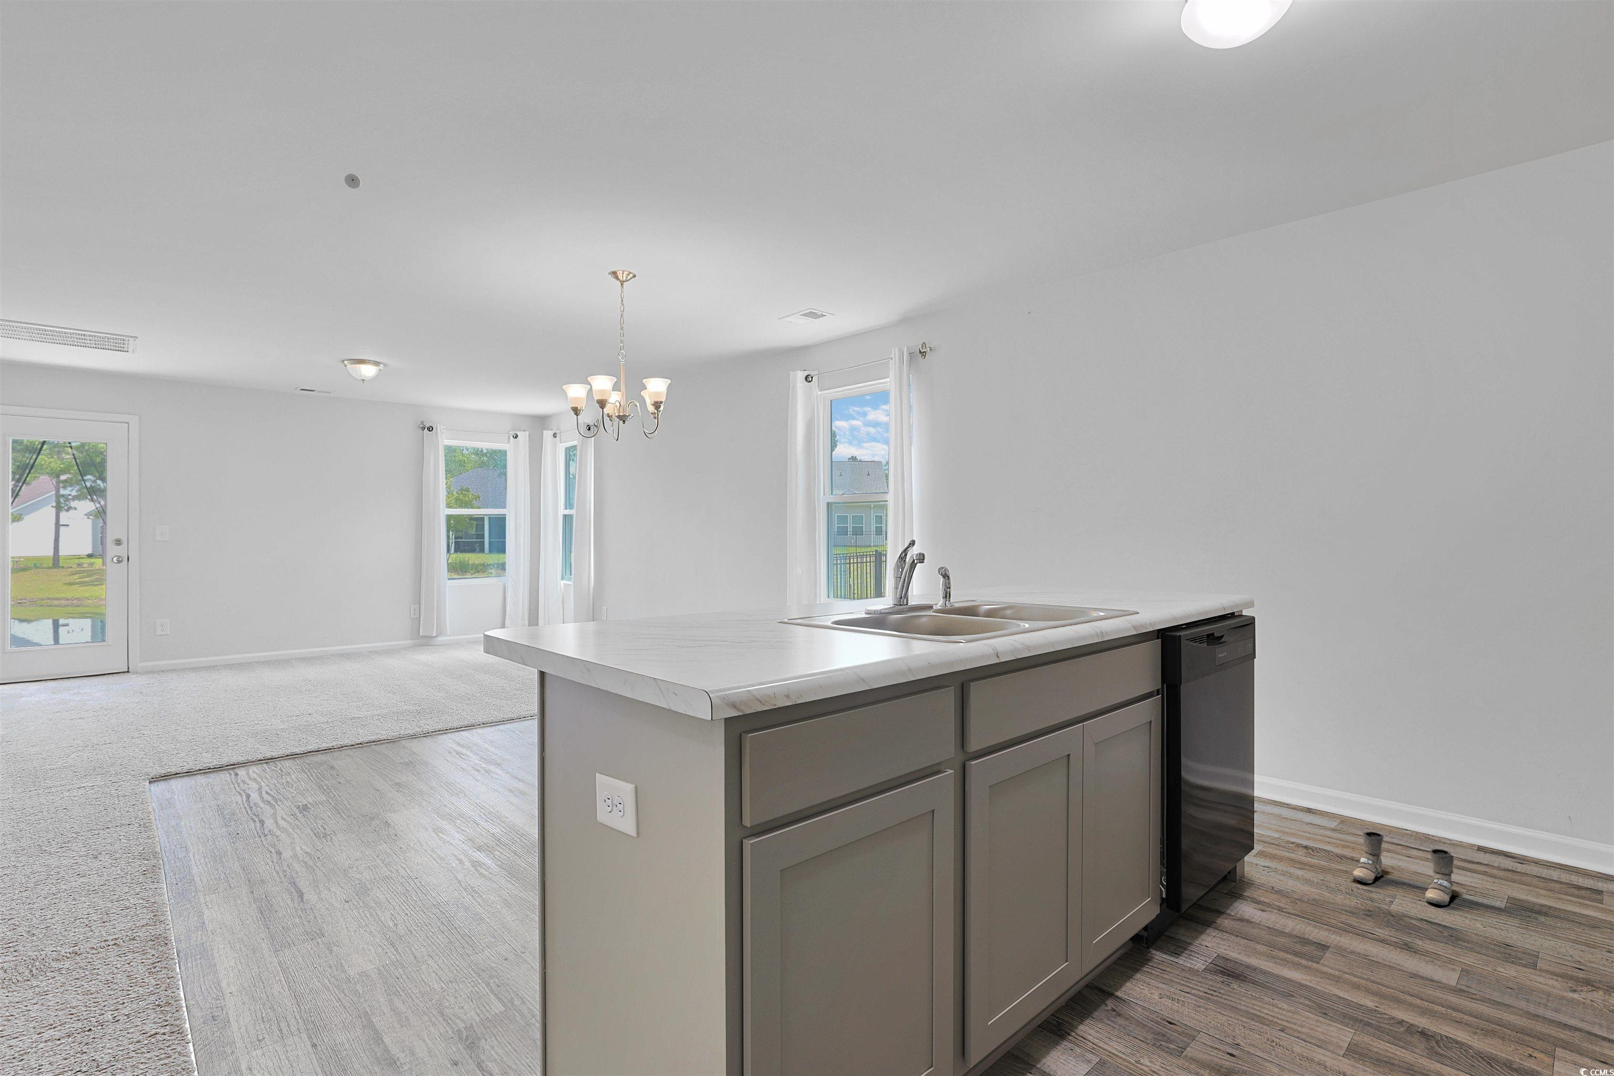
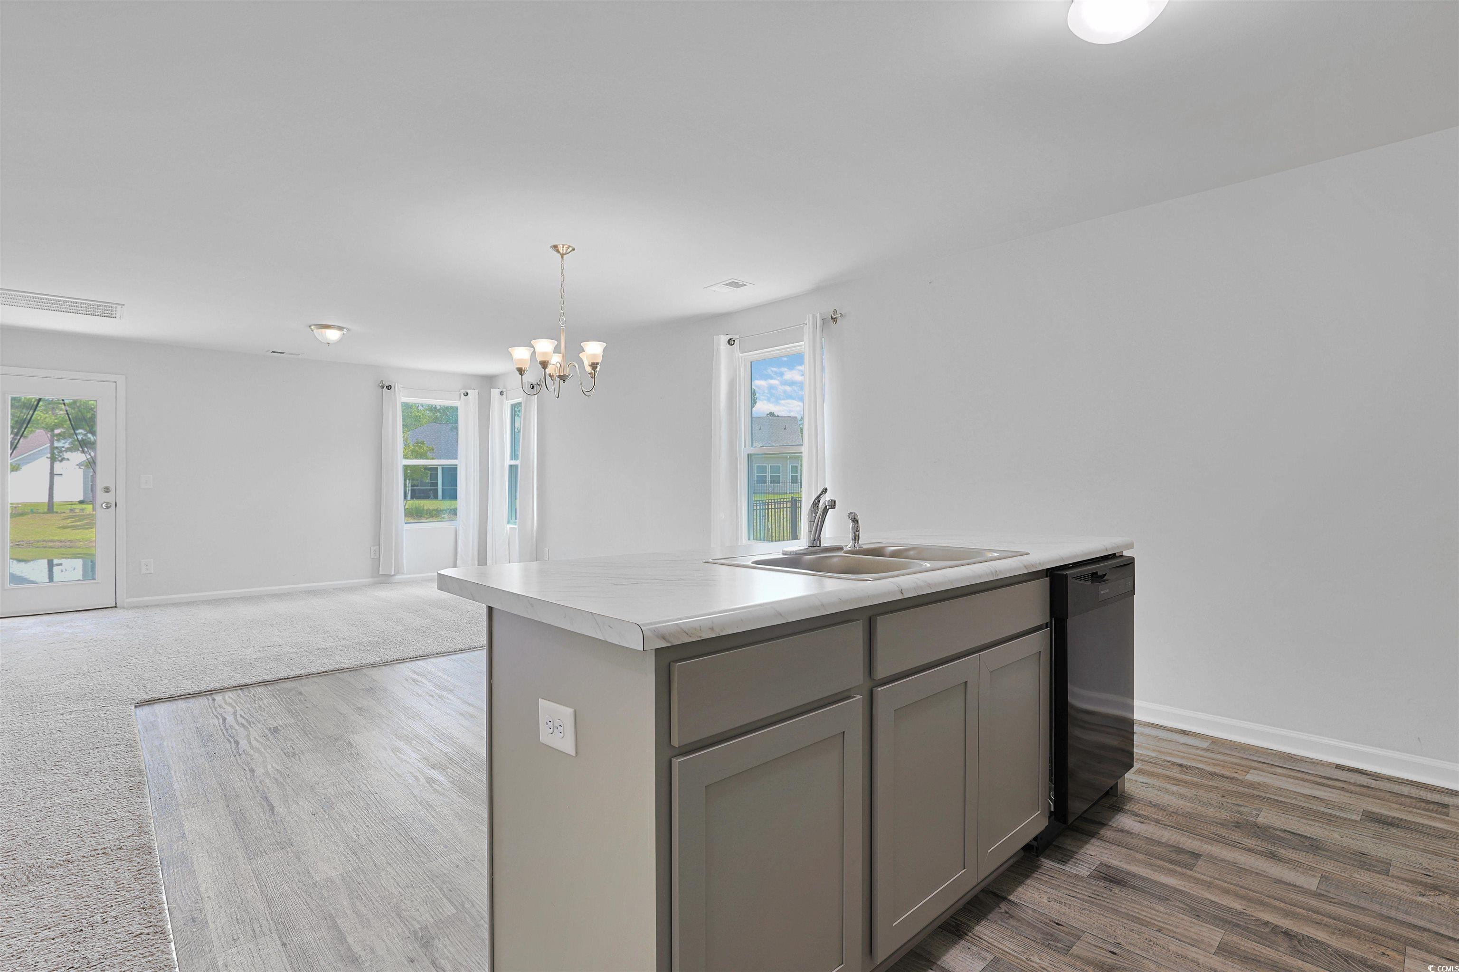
- boots (1382, 867)
- smoke detector (353, 181)
